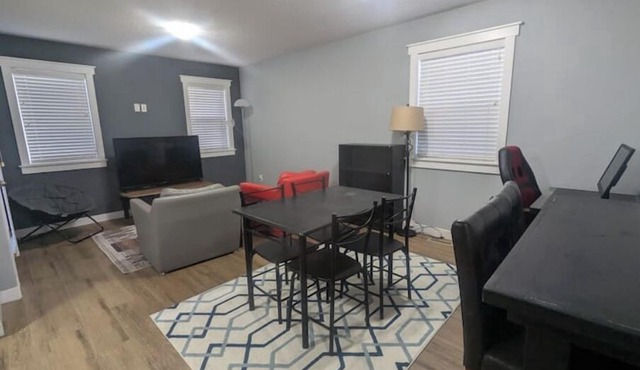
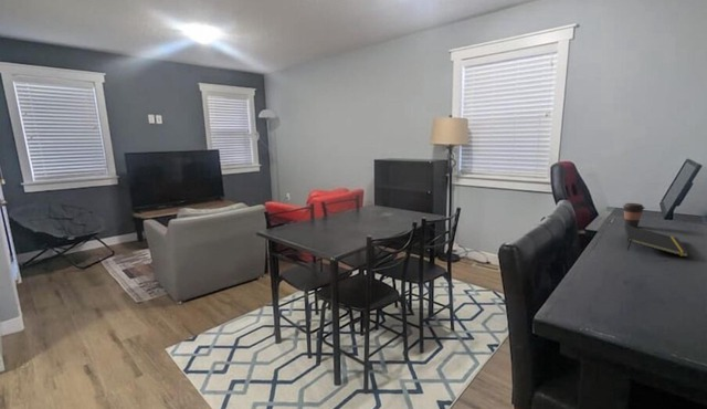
+ coffee cup (632, 214)
+ notepad (653, 239)
